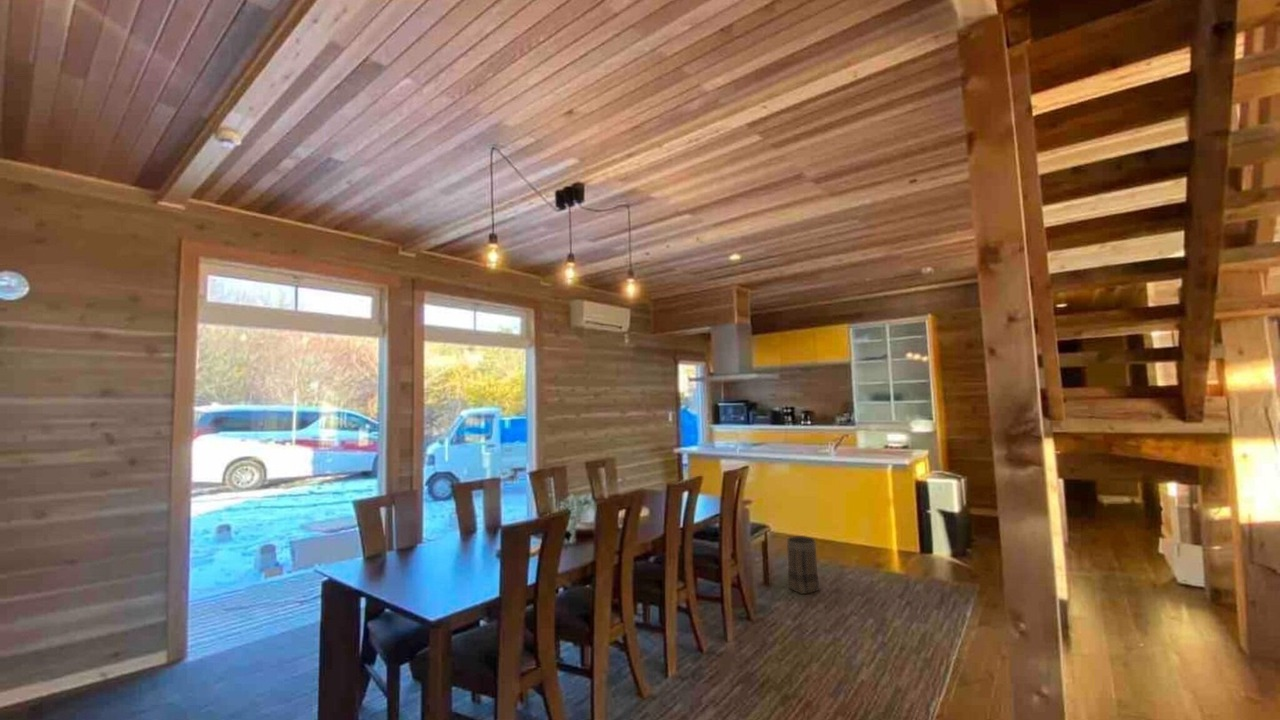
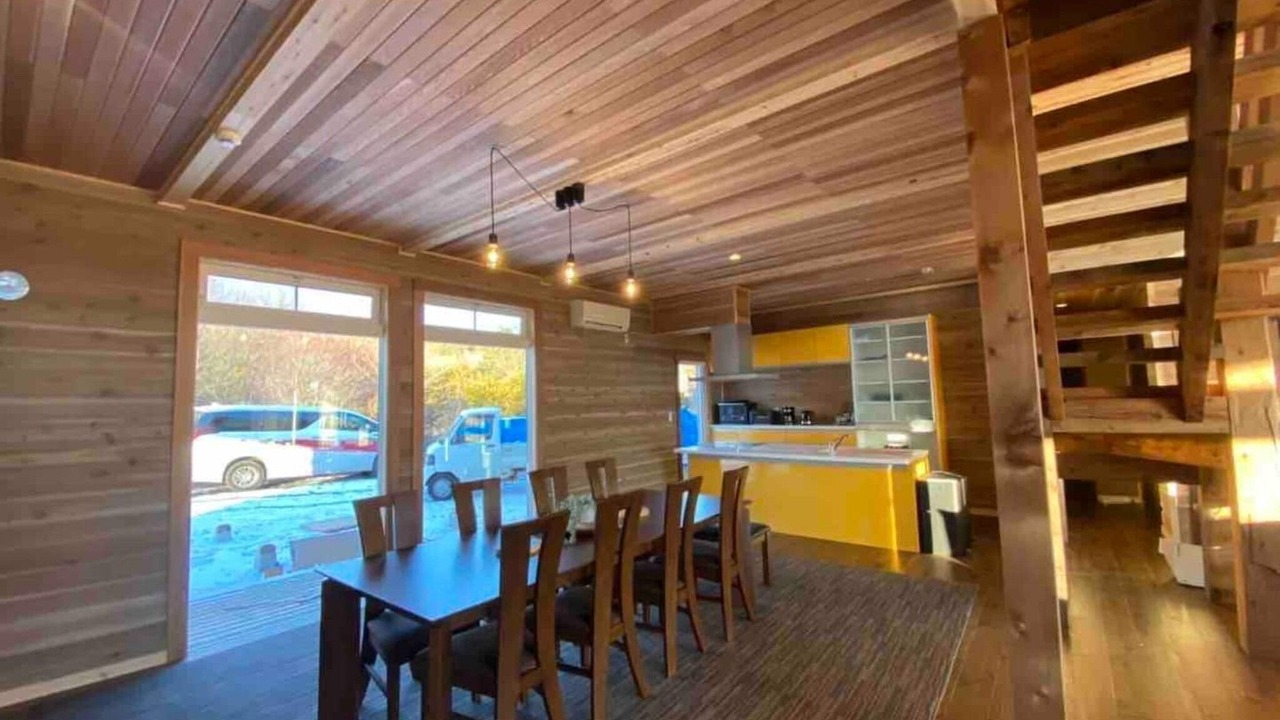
- basket (802, 564)
